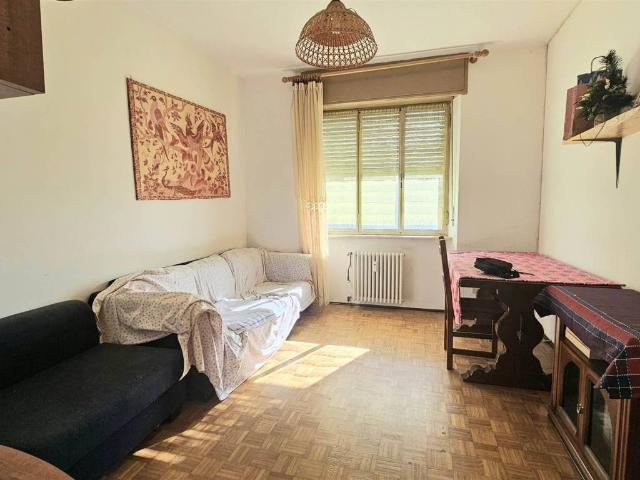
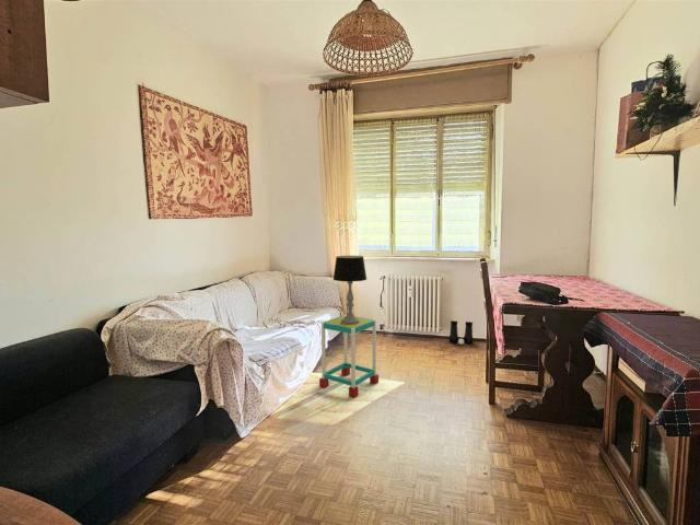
+ table lamp (350, 289)
+ side table (347, 352)
+ boots (465, 329)
